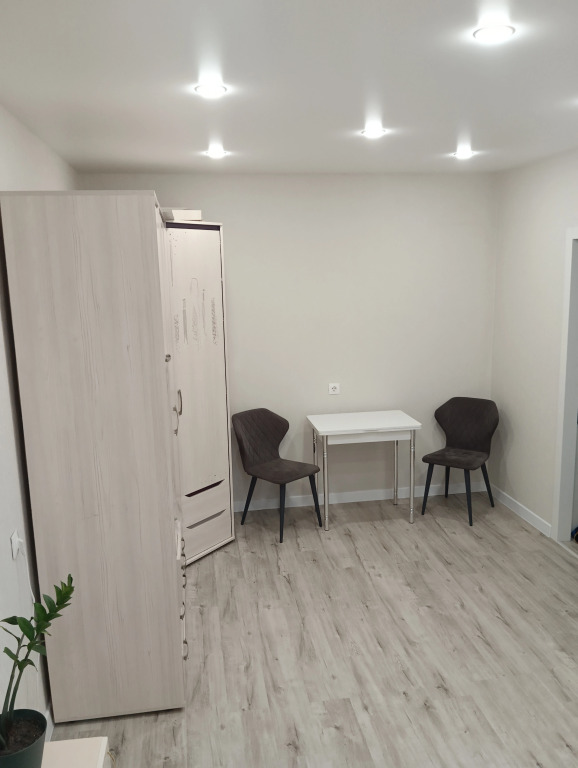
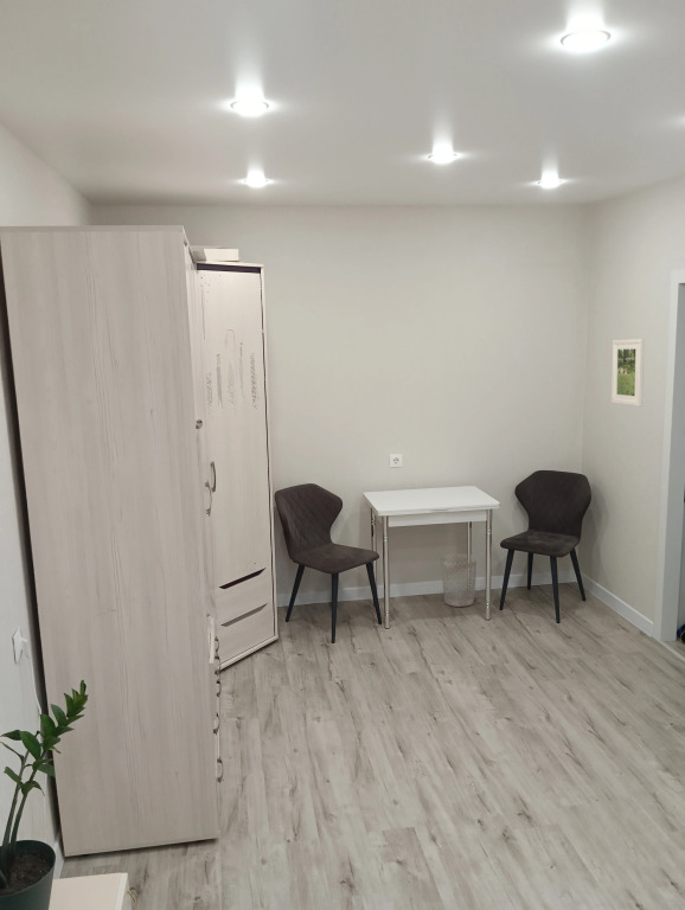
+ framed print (627, 372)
+ wastebasket (459, 579)
